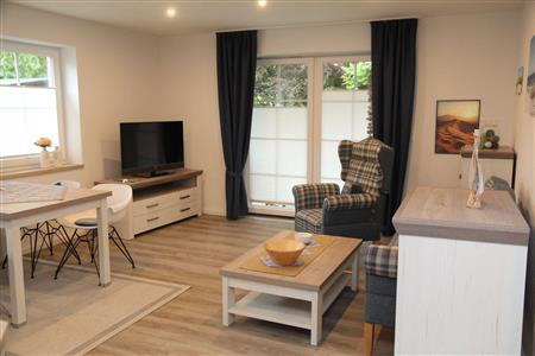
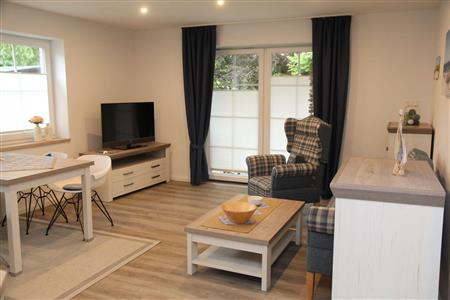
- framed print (457, 127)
